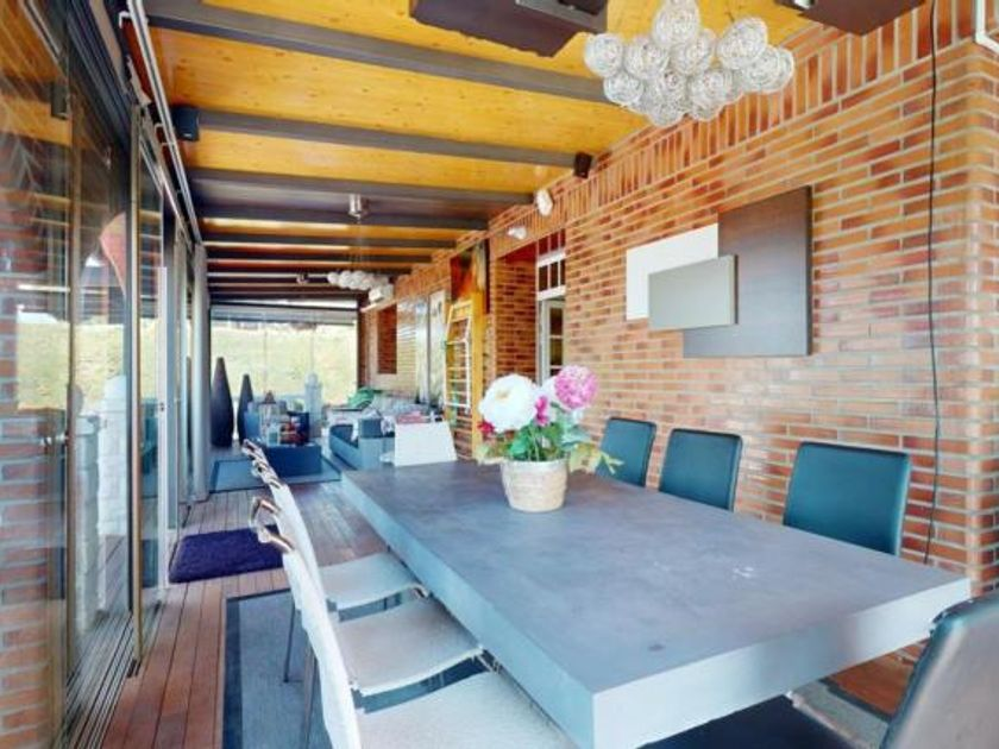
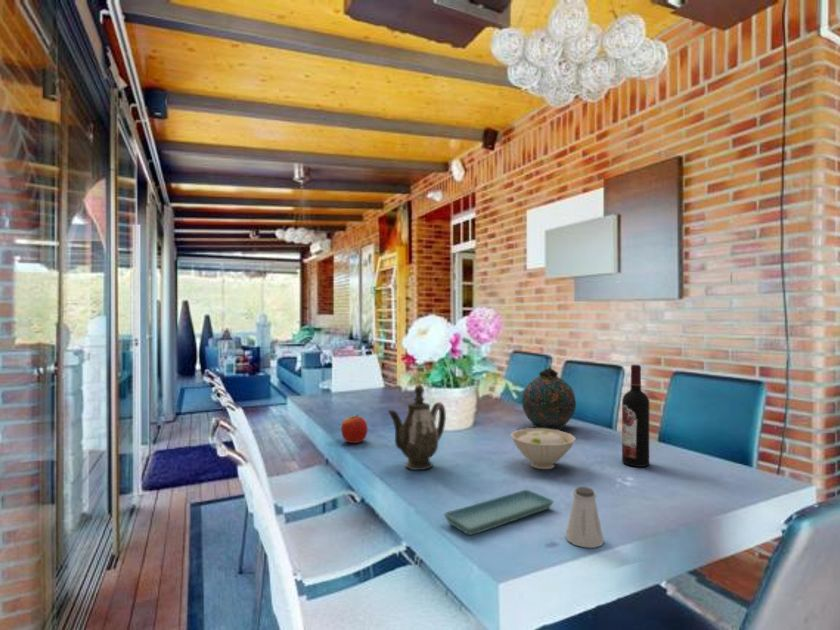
+ saucer (500, 511)
+ teapot (417, 425)
+ apple (354, 427)
+ bowl (542, 448)
+ snuff bottle (548, 396)
+ saltshaker (584, 514)
+ wine bottle (635, 414)
